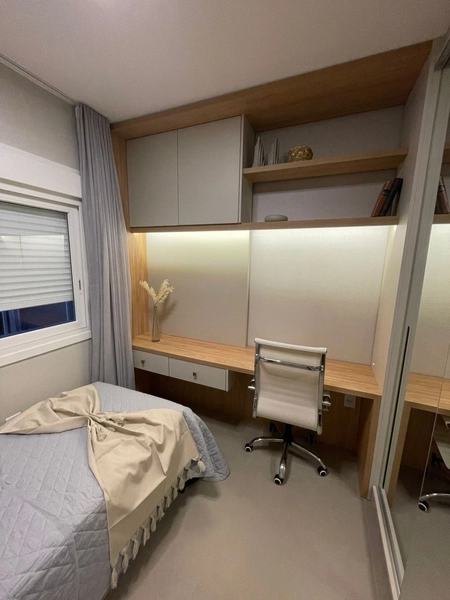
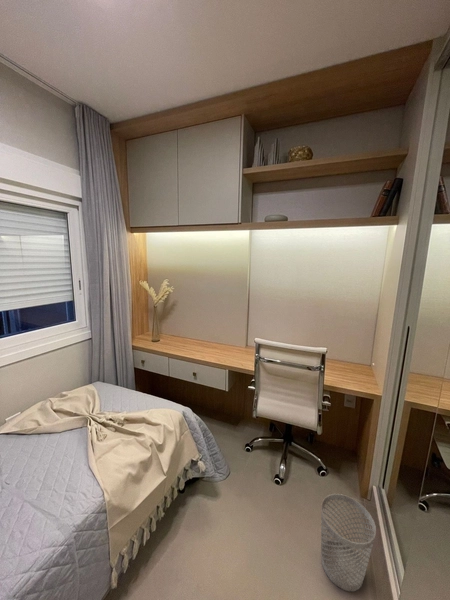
+ wastebasket (344, 542)
